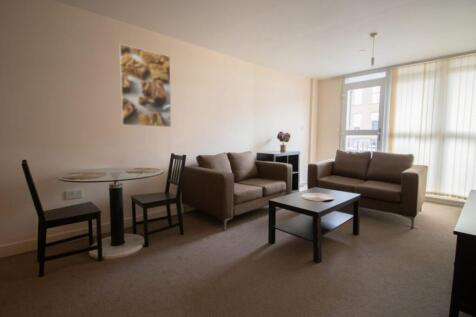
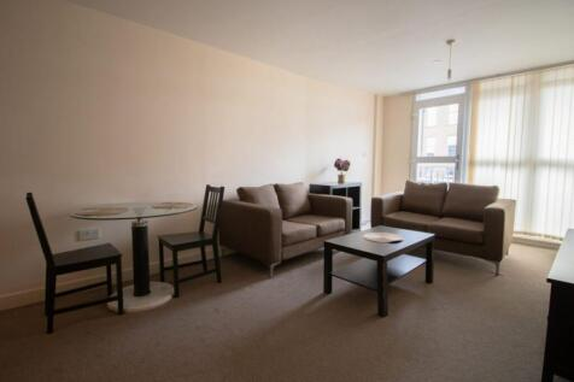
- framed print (147, 89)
